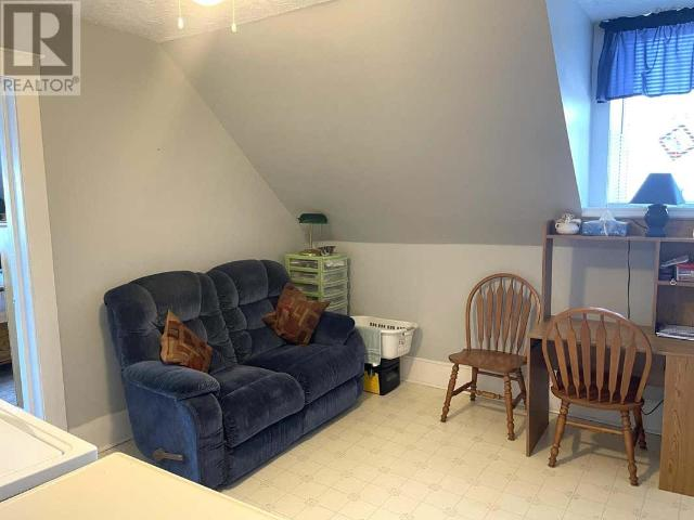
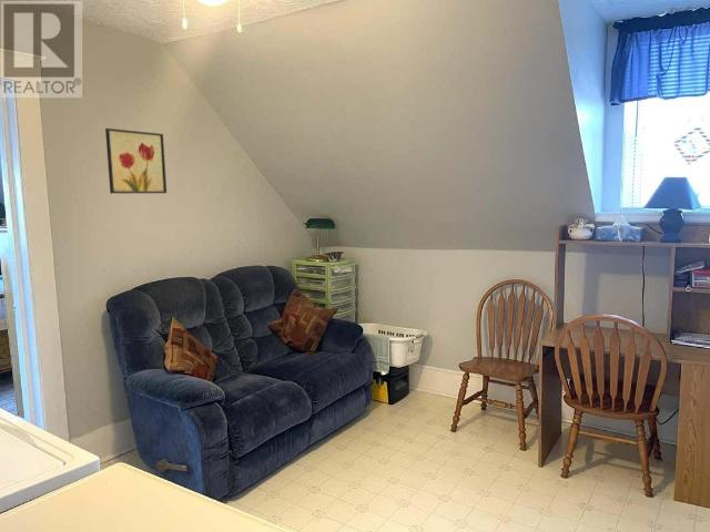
+ wall art (136, 162)
